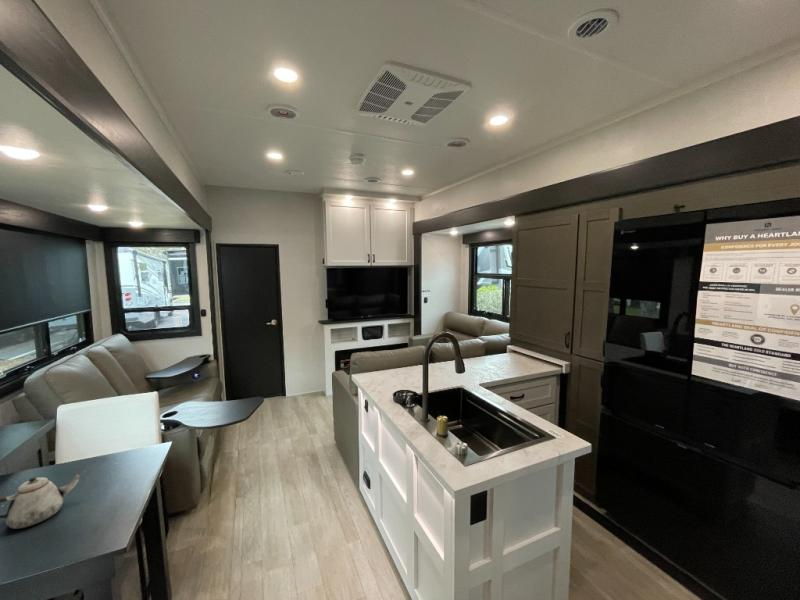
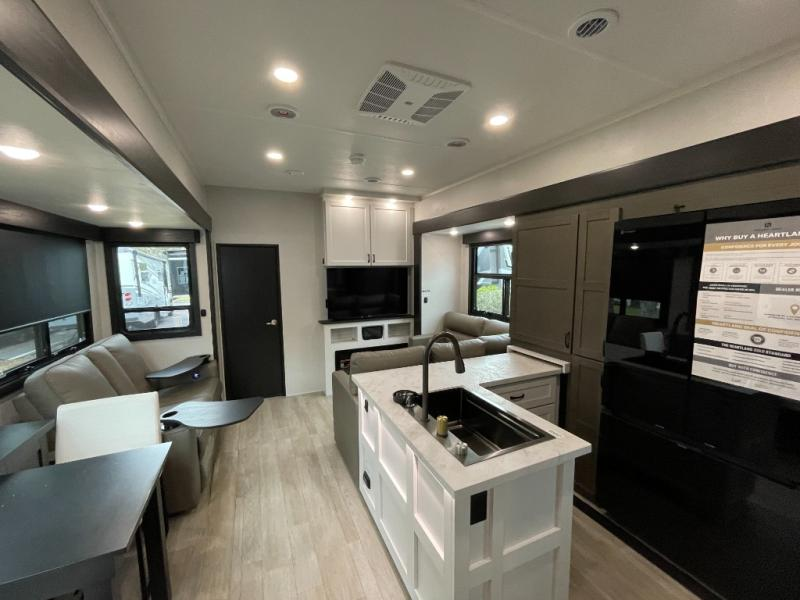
- teapot (40, 495)
